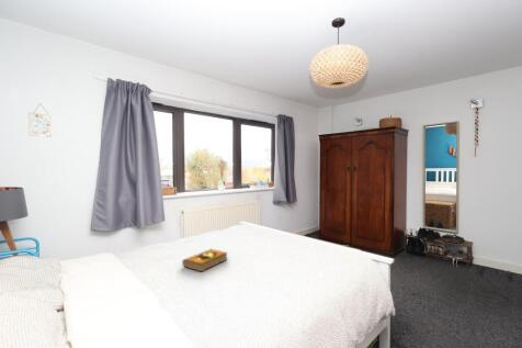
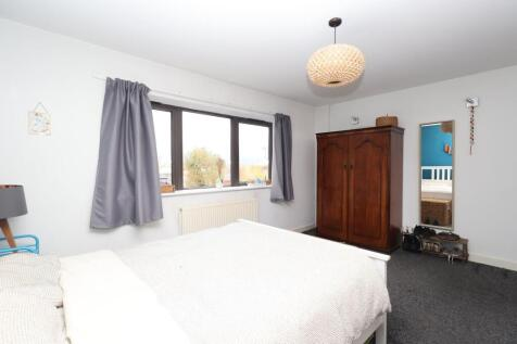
- hardback book (205, 259)
